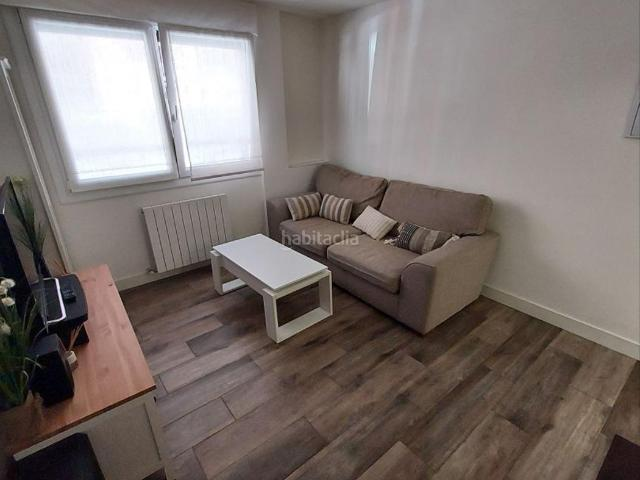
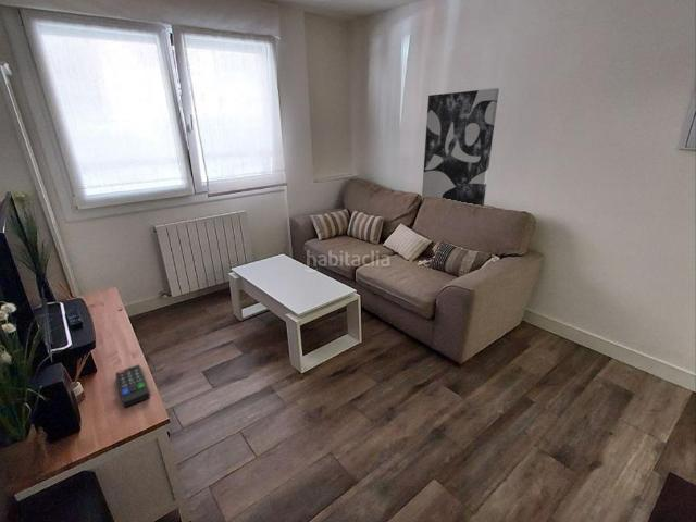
+ remote control (132, 384)
+ wall art (455, 153)
